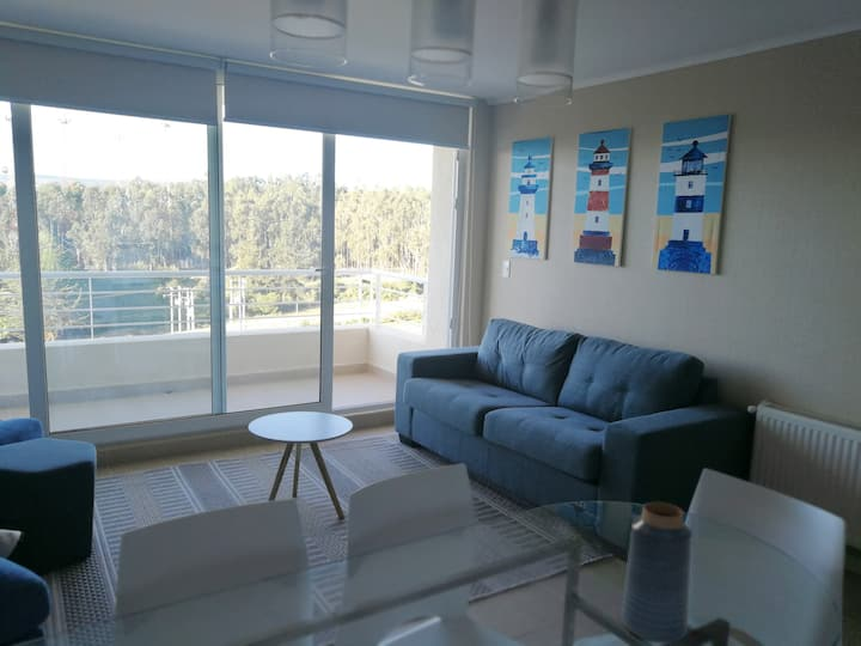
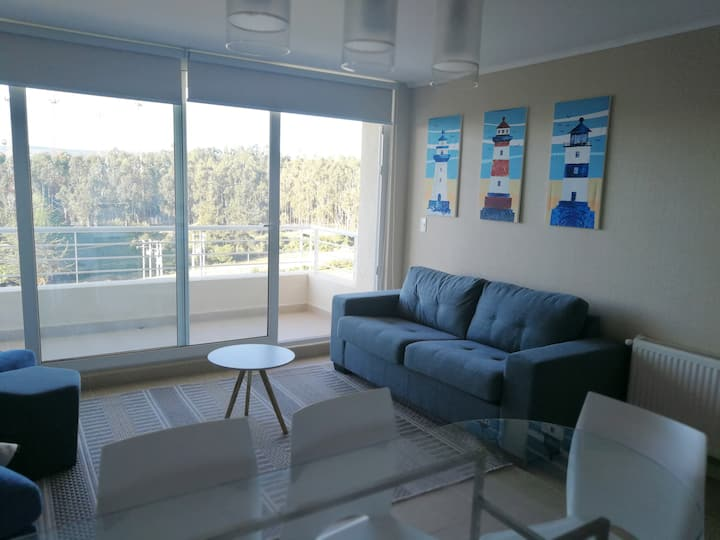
- vase (658, 568)
